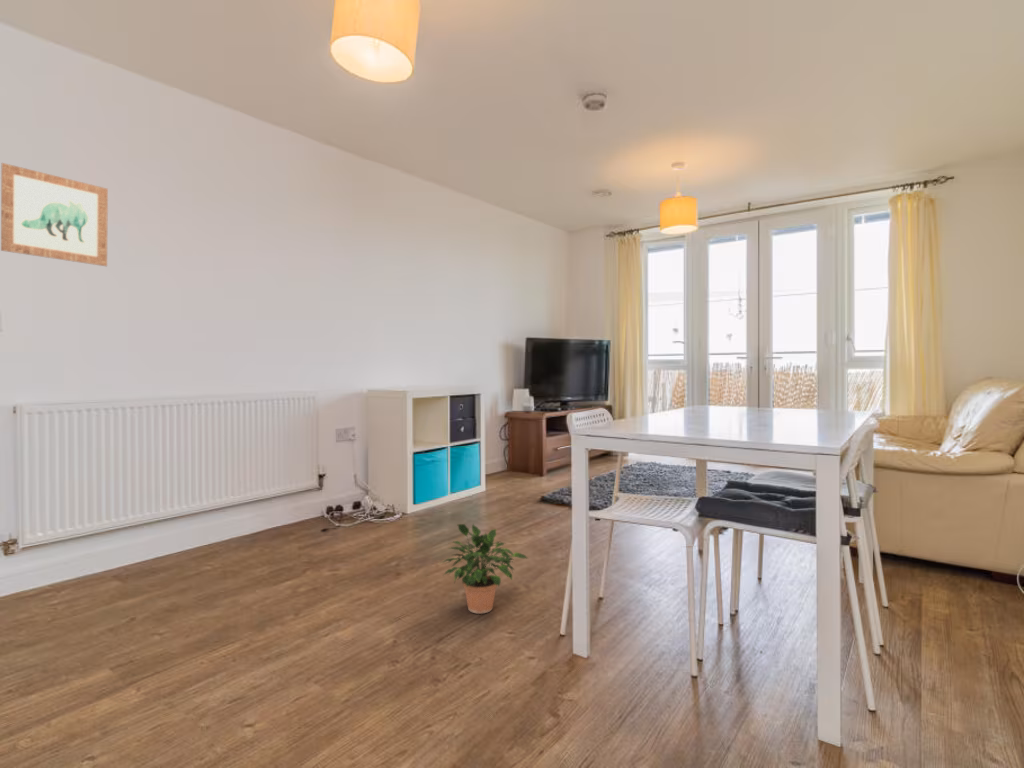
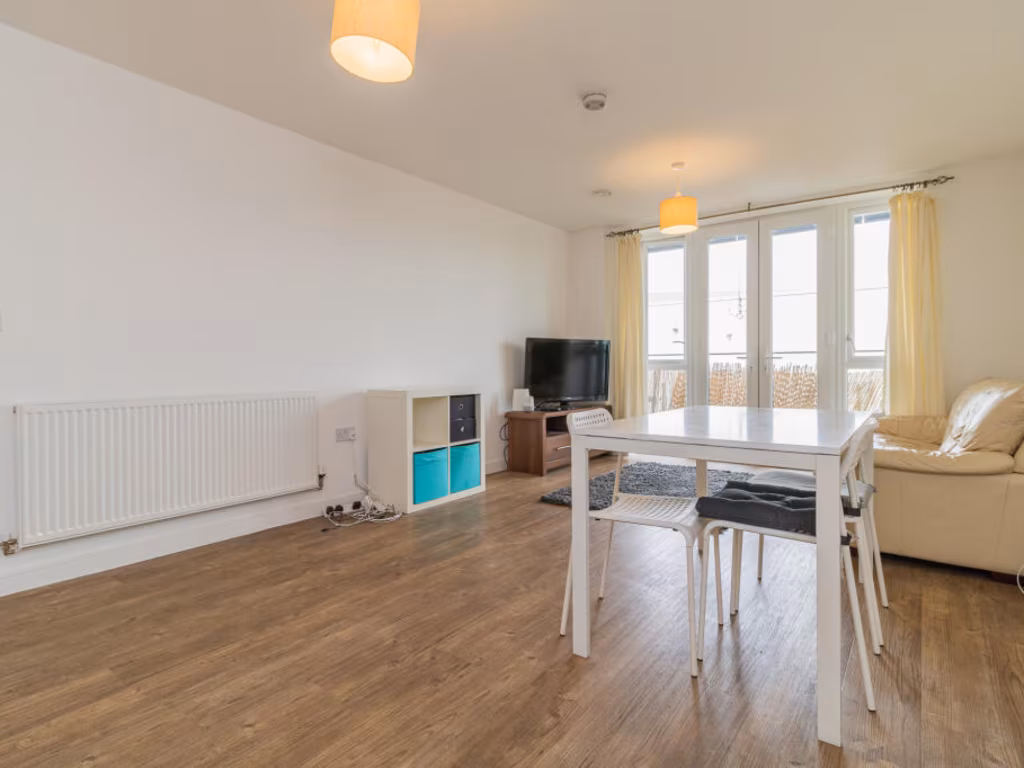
- potted plant (487, 566)
- wall art (57, 217)
